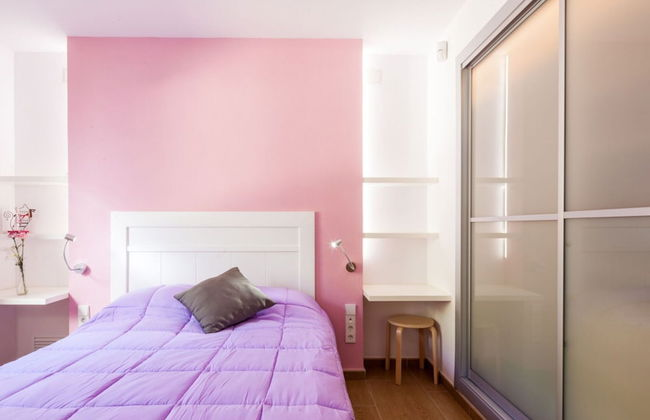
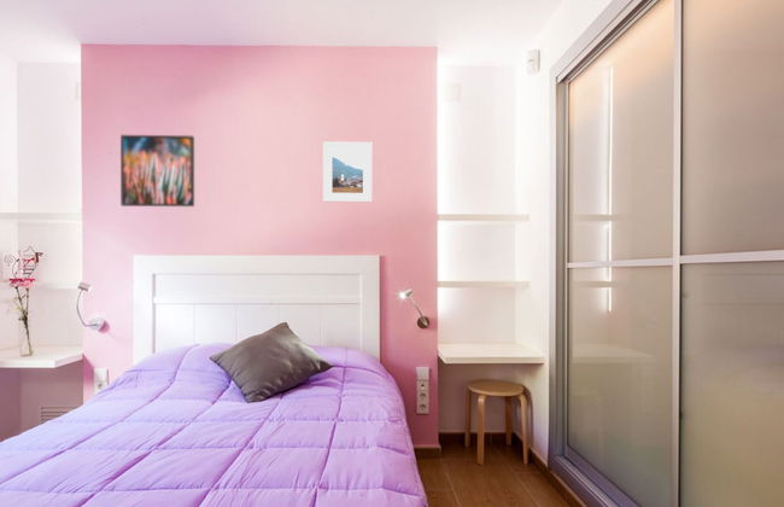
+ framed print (347, 171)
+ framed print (157, 170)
